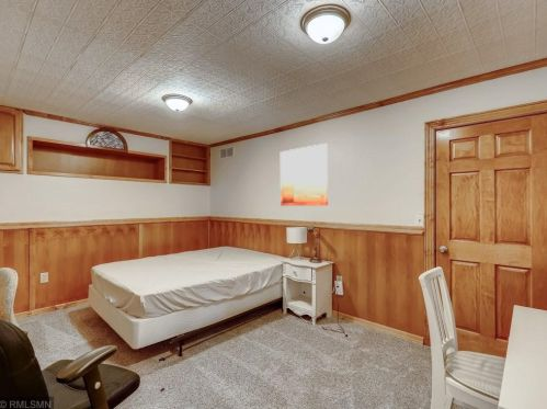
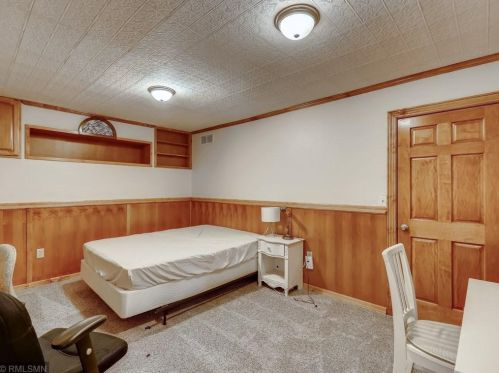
- wall art (303, 177)
